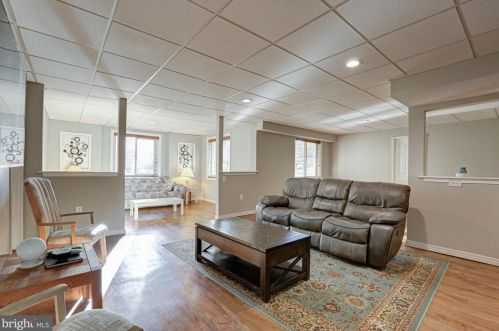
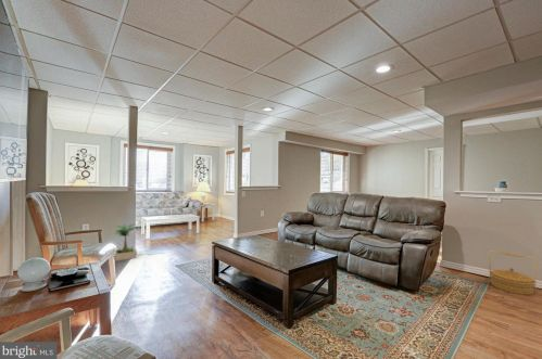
+ potted plant (125, 240)
+ woven basket (512, 270)
